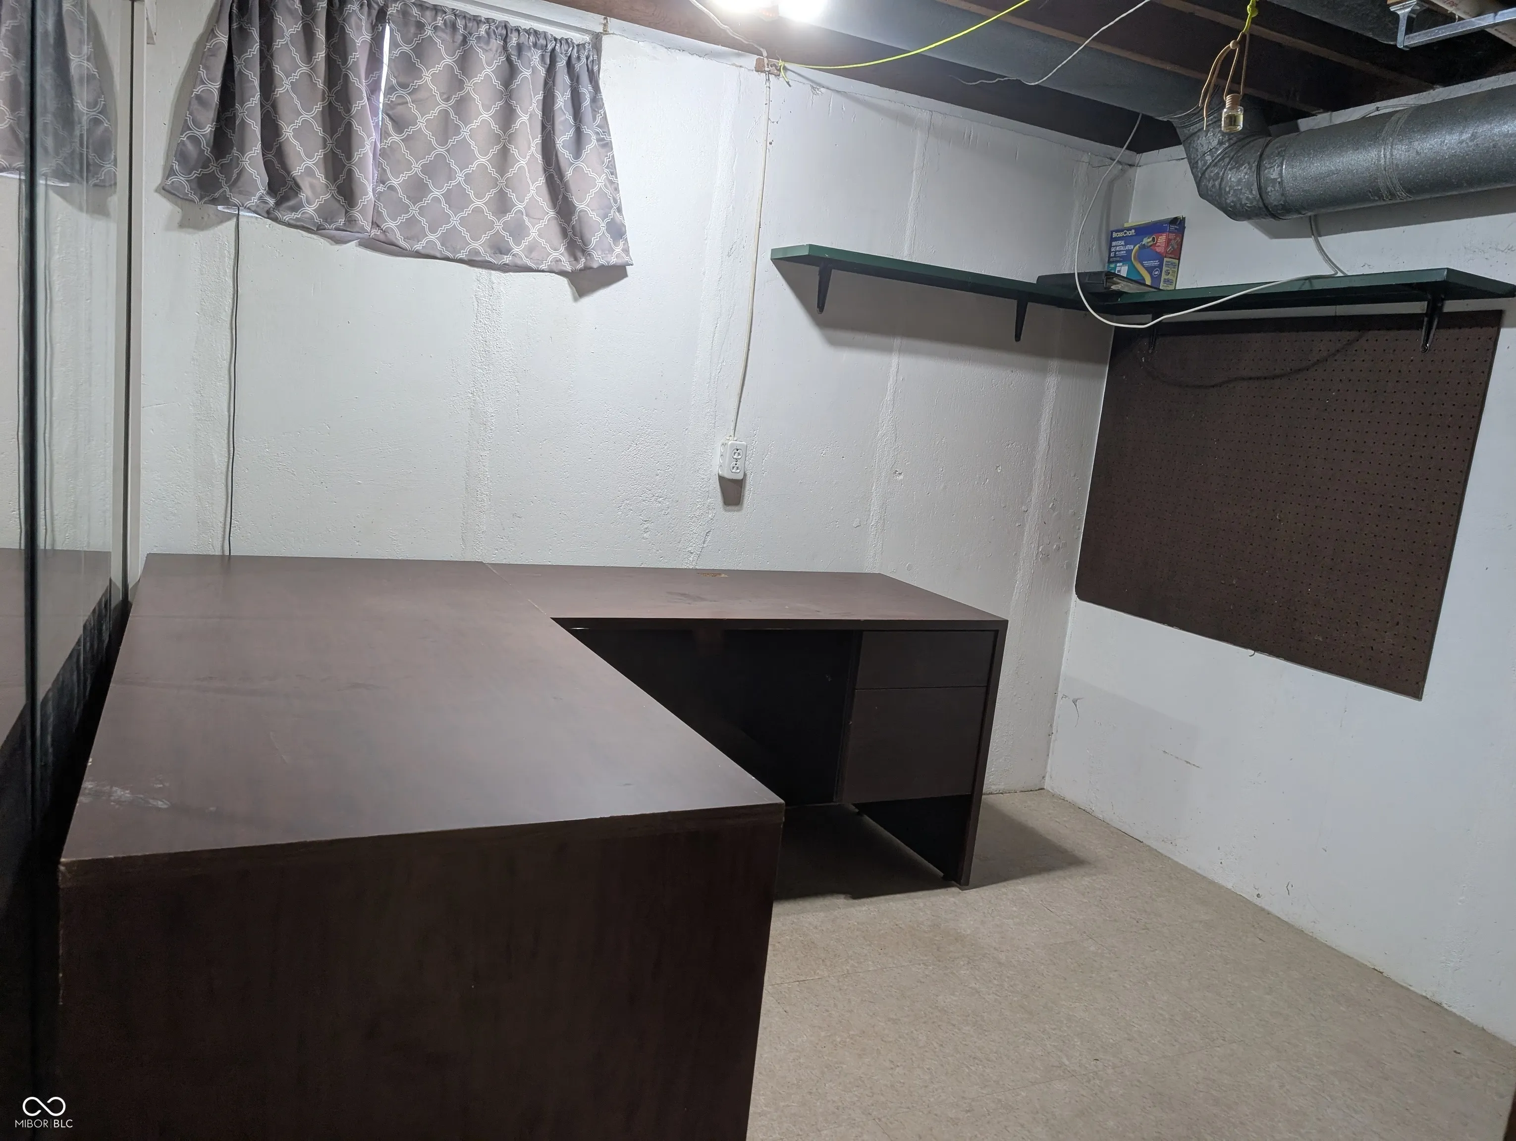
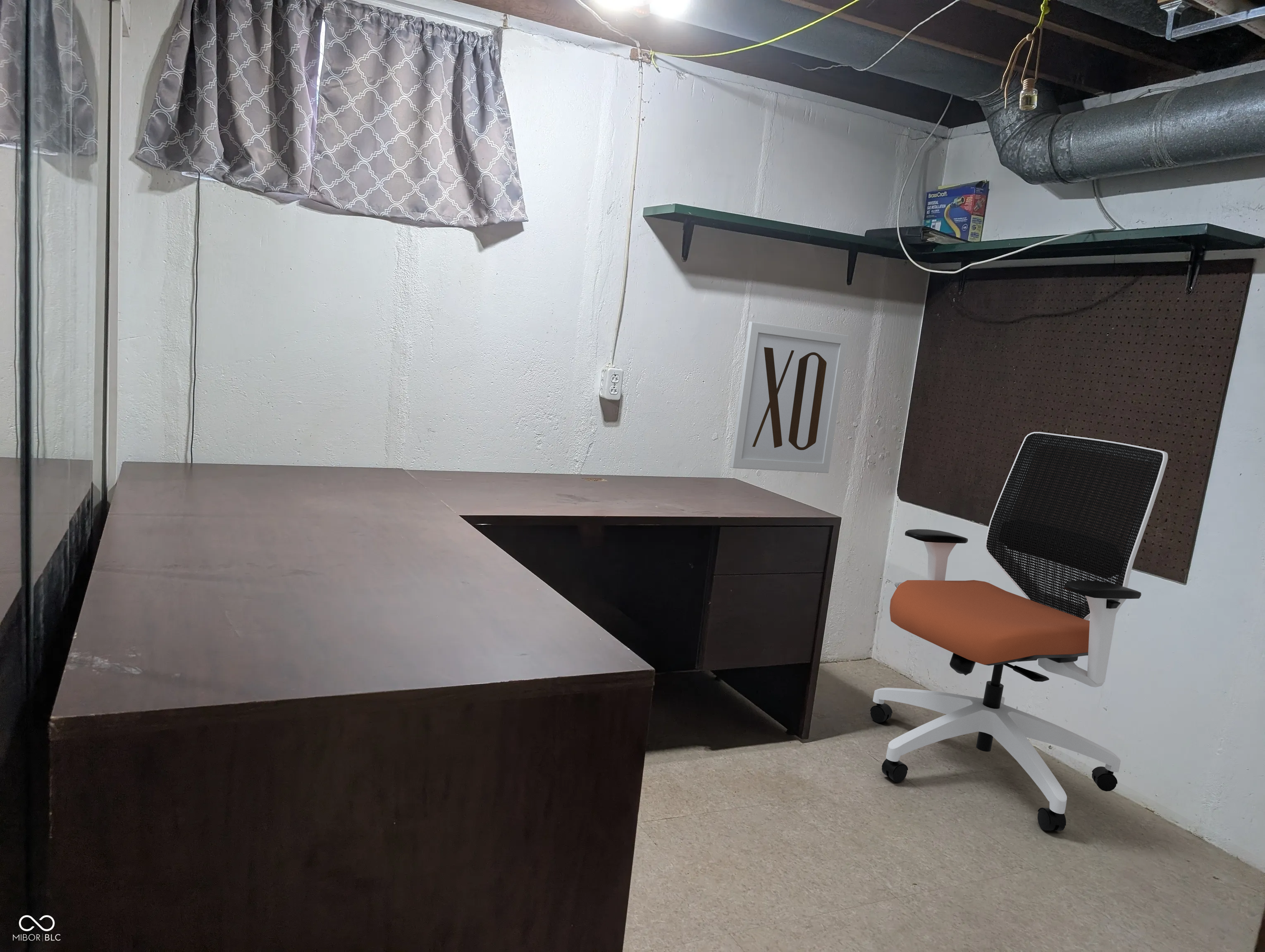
+ wall art (790, 400)
+ office chair (1002, 605)
